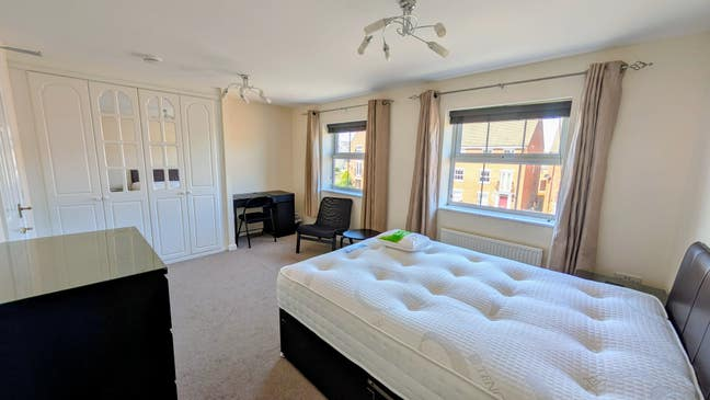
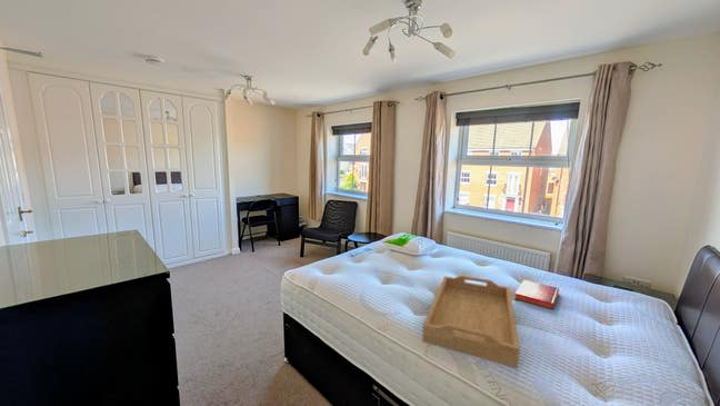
+ serving tray (471, 308)
+ hardback book (537, 293)
